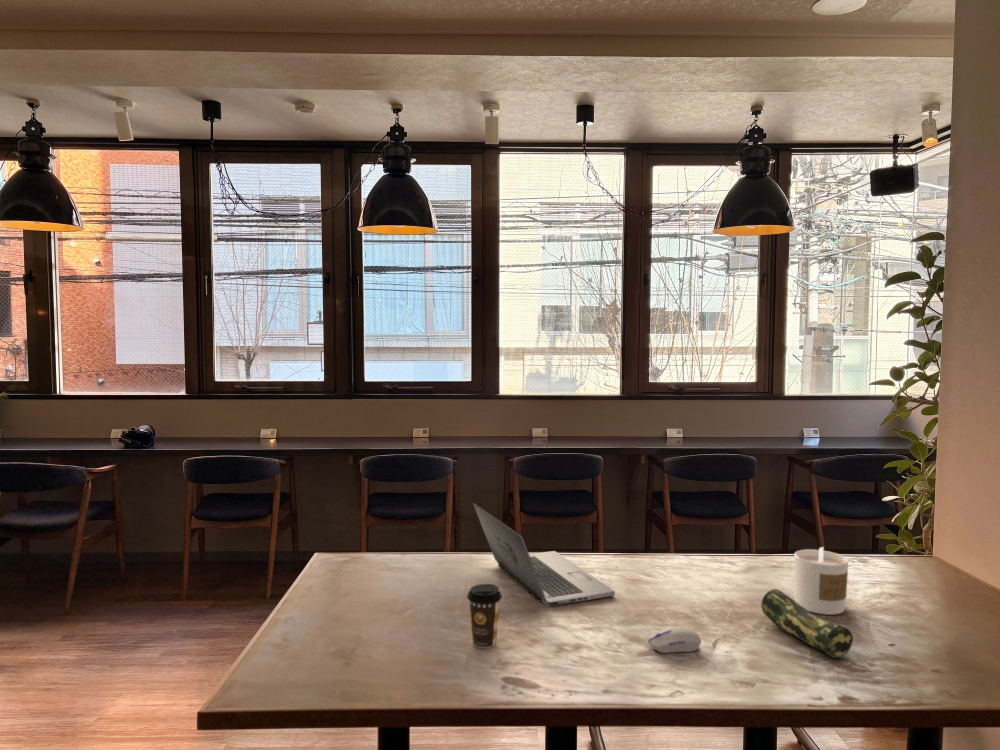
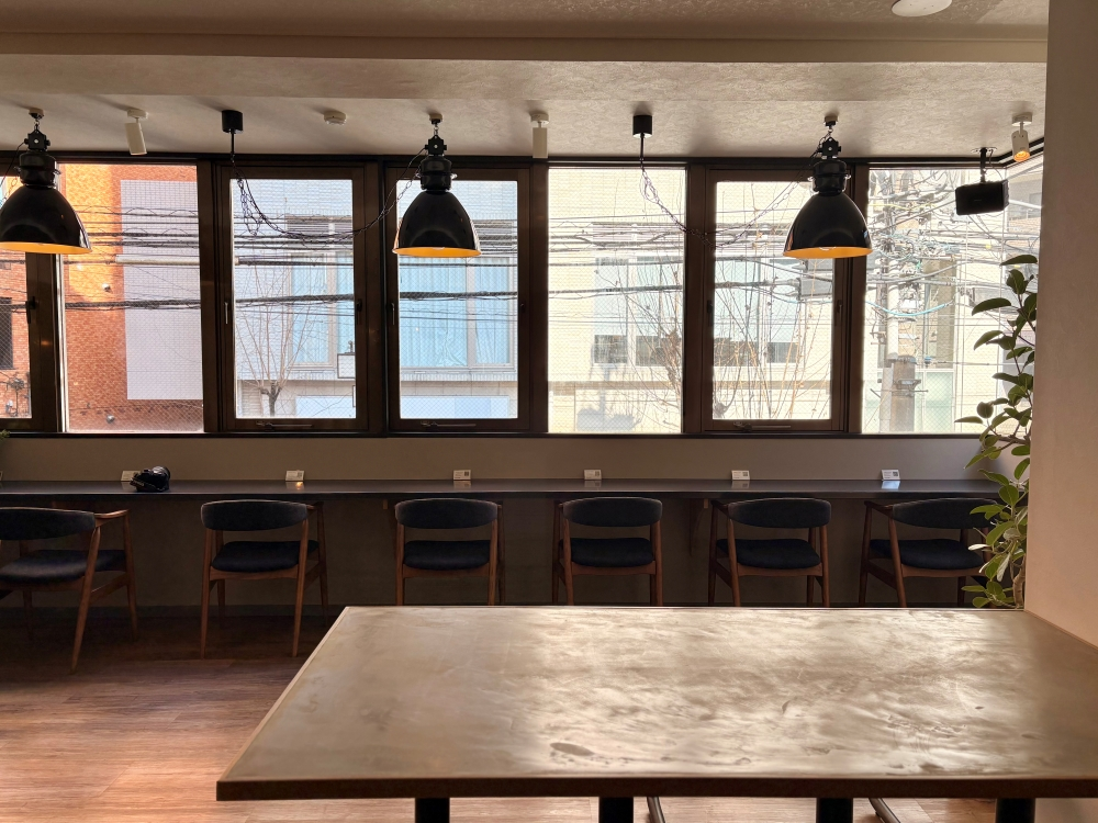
- laptop (539, 553)
- coffee cup (484, 616)
- candle (820, 576)
- computer mouse (674, 637)
- pencil case (806, 623)
